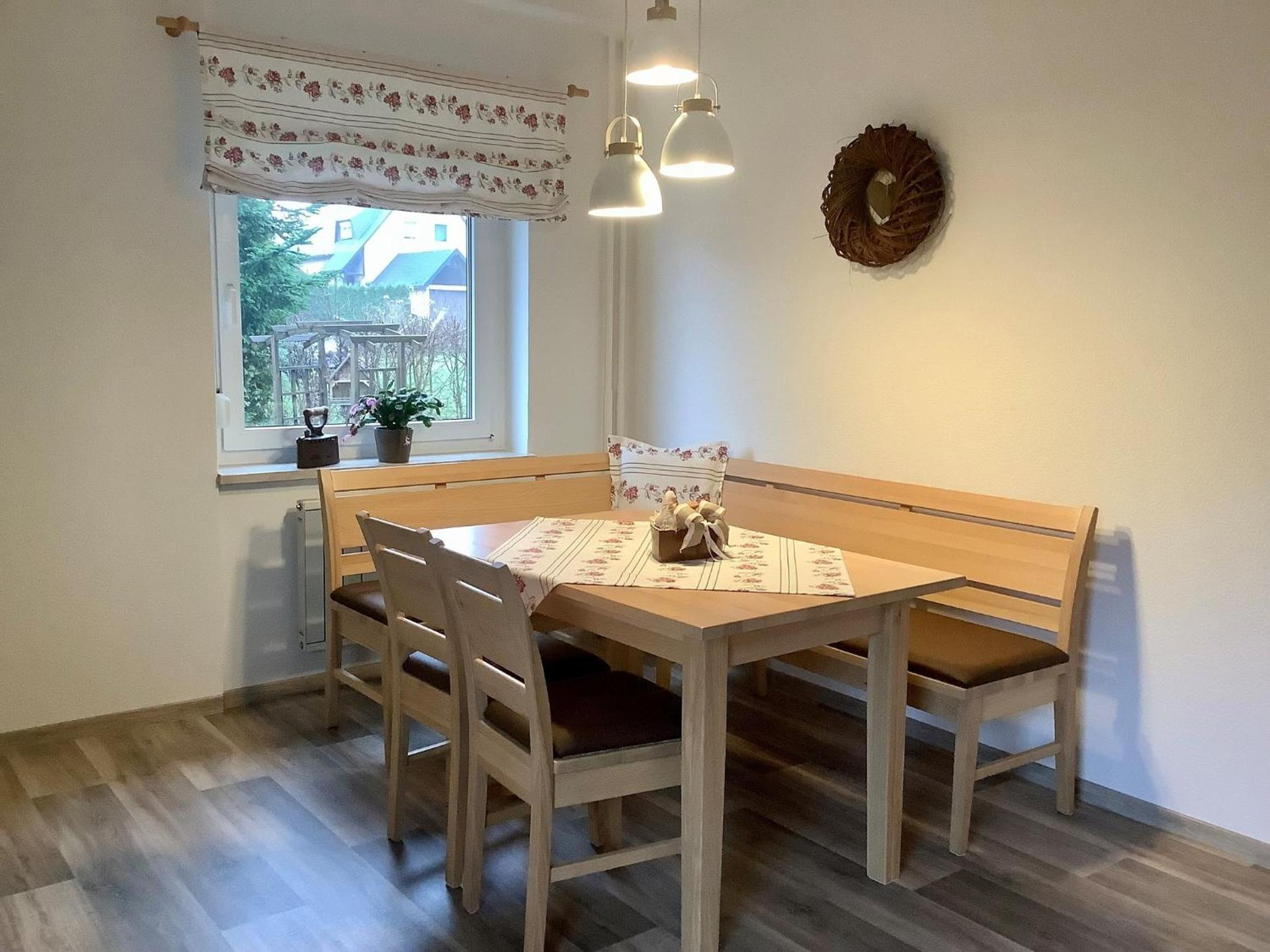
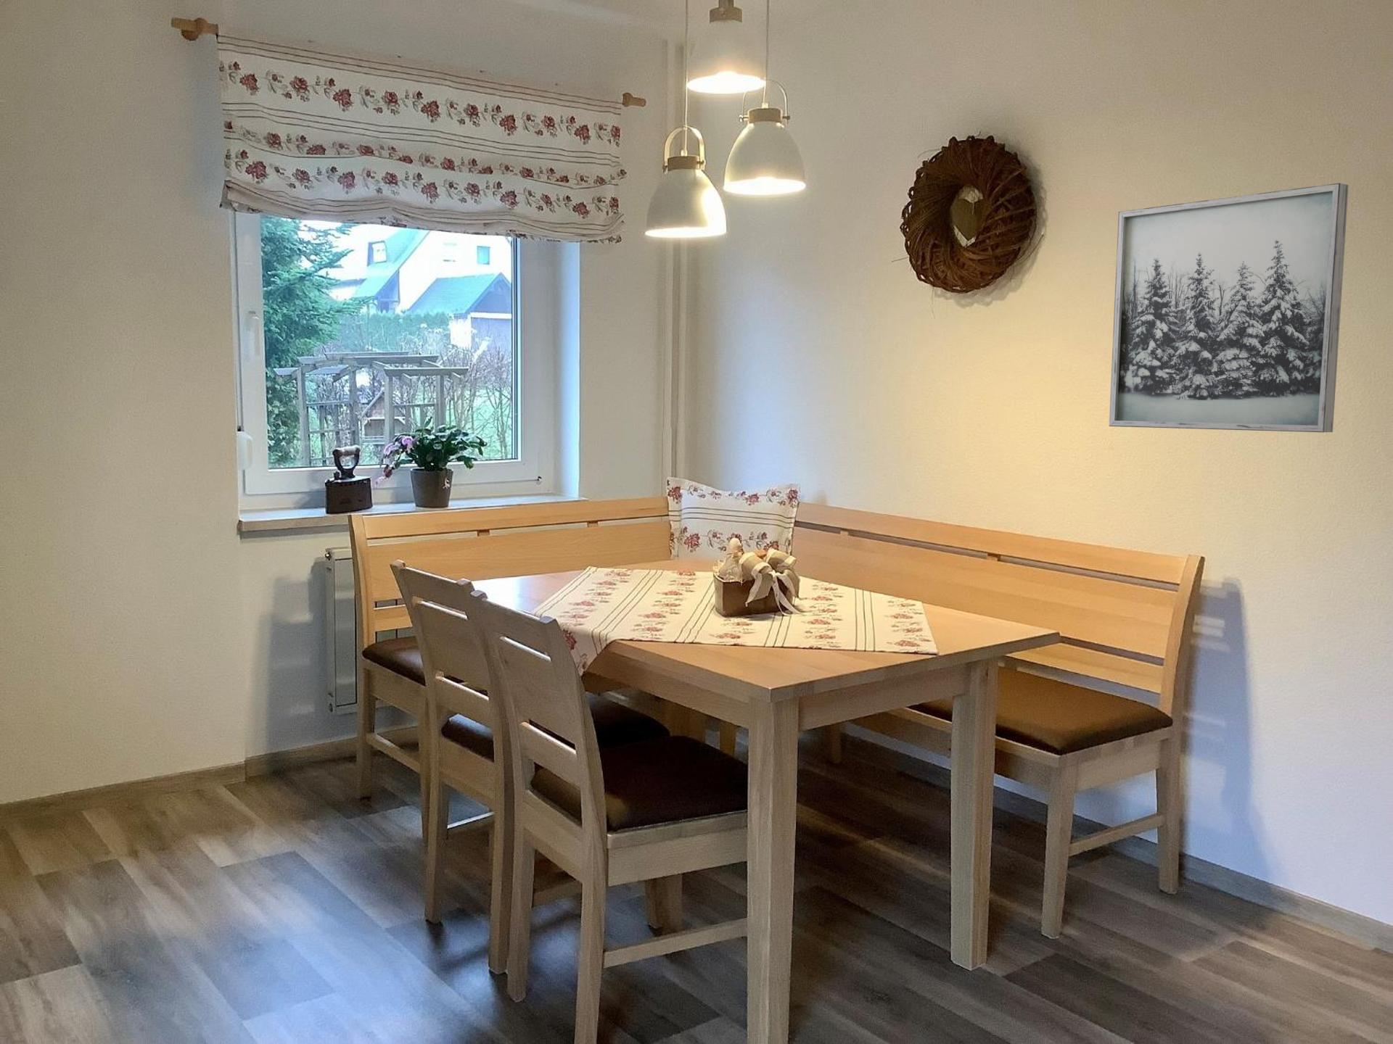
+ wall art (1219, 315)
